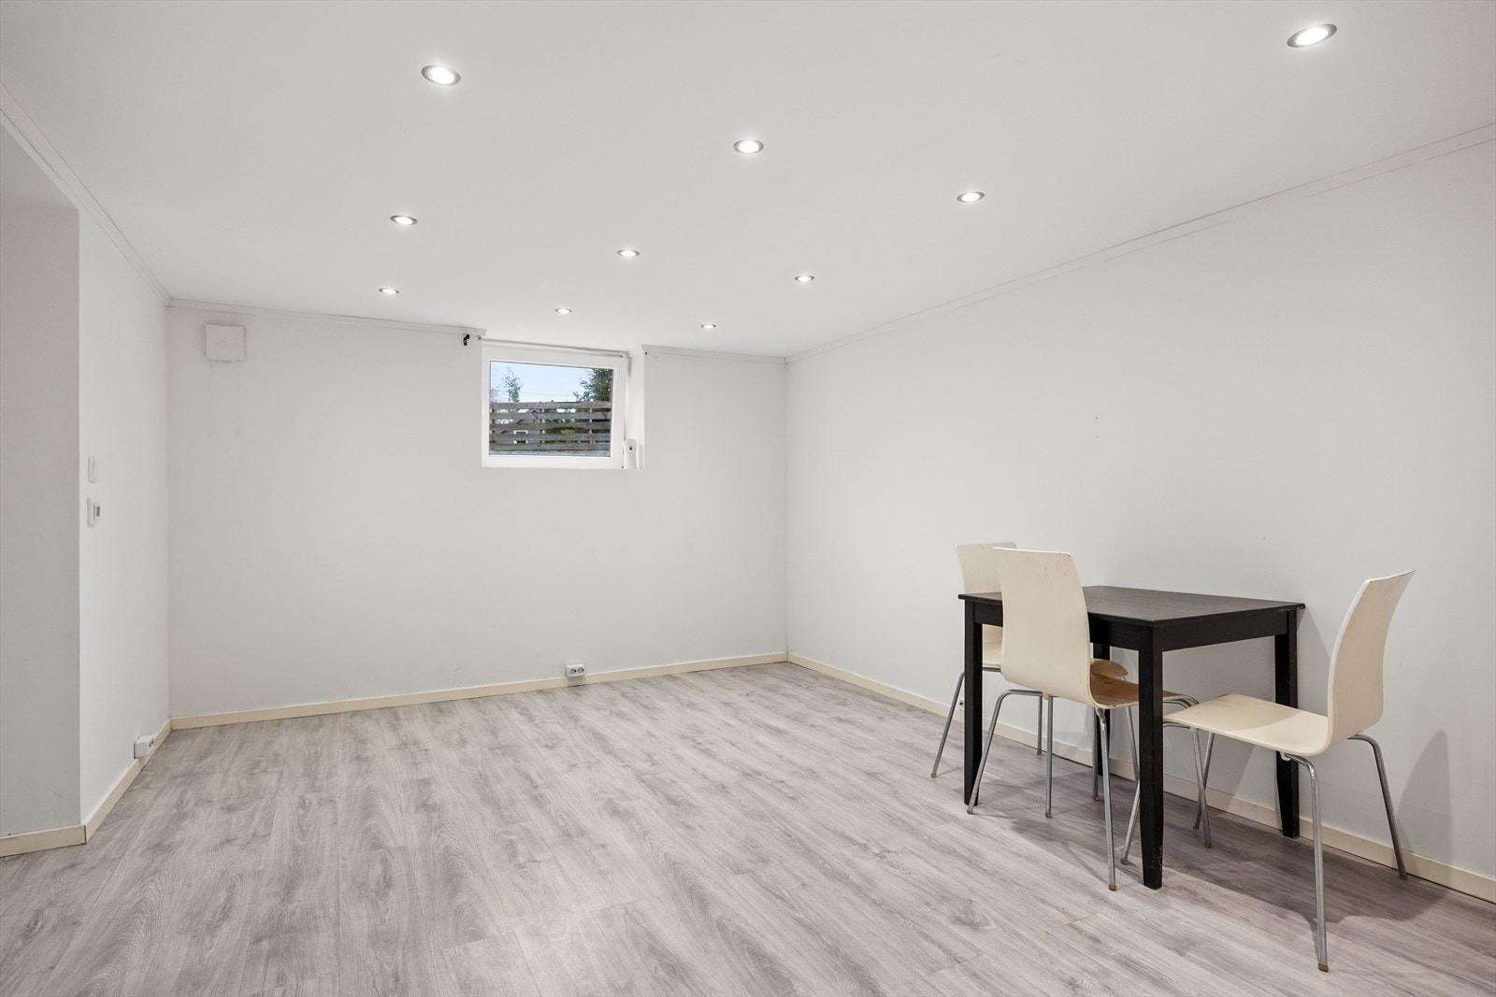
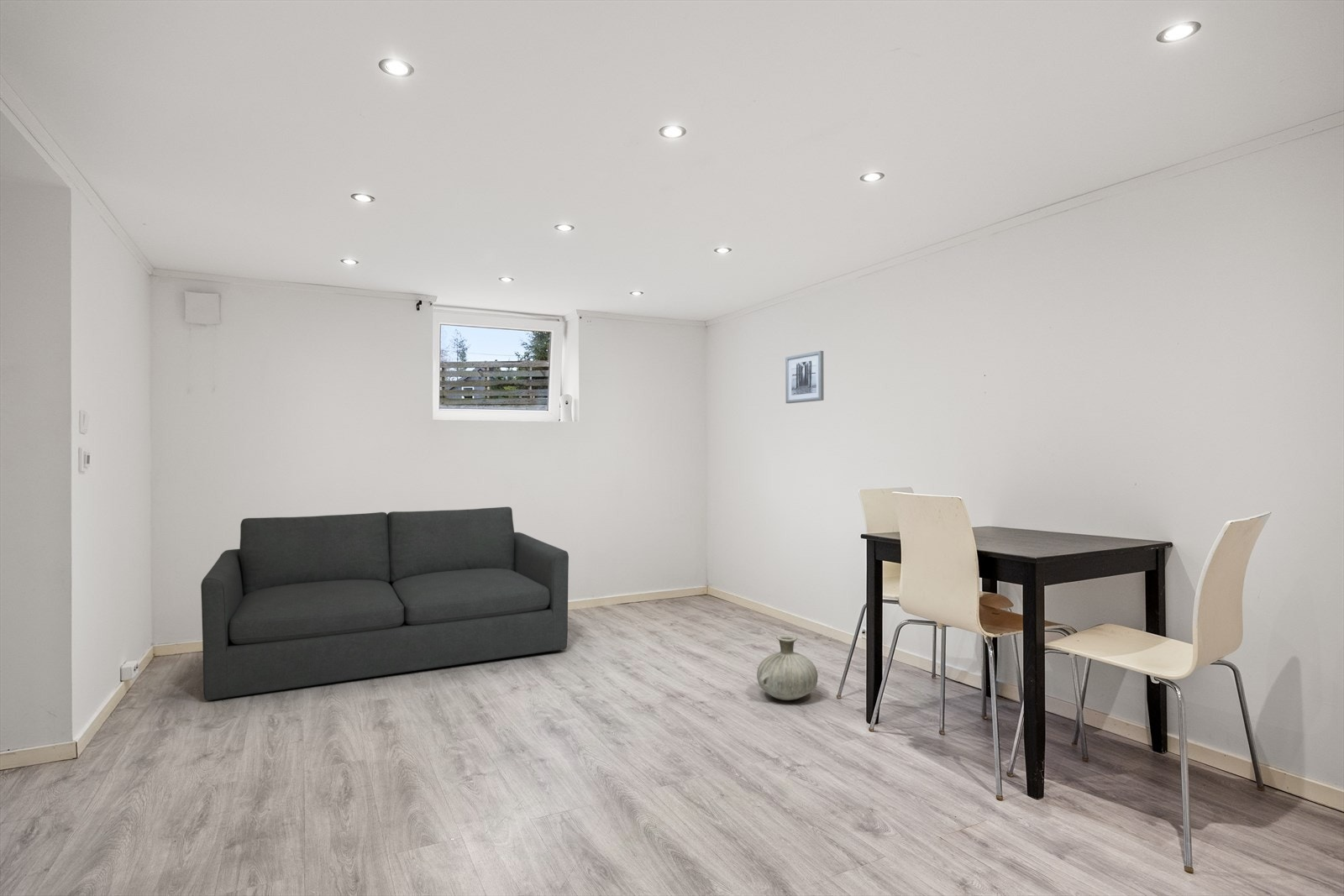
+ vase (787, 667)
+ sofa (394, 584)
+ wall art (804, 378)
